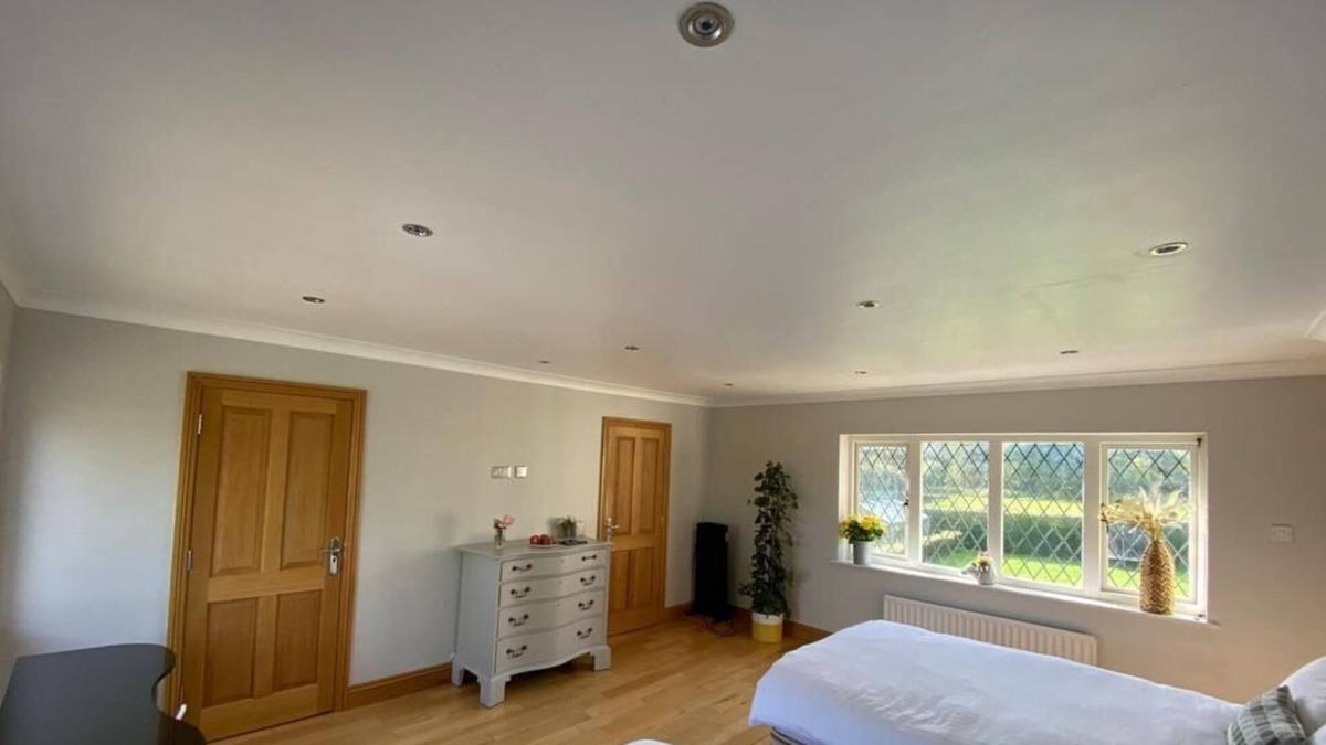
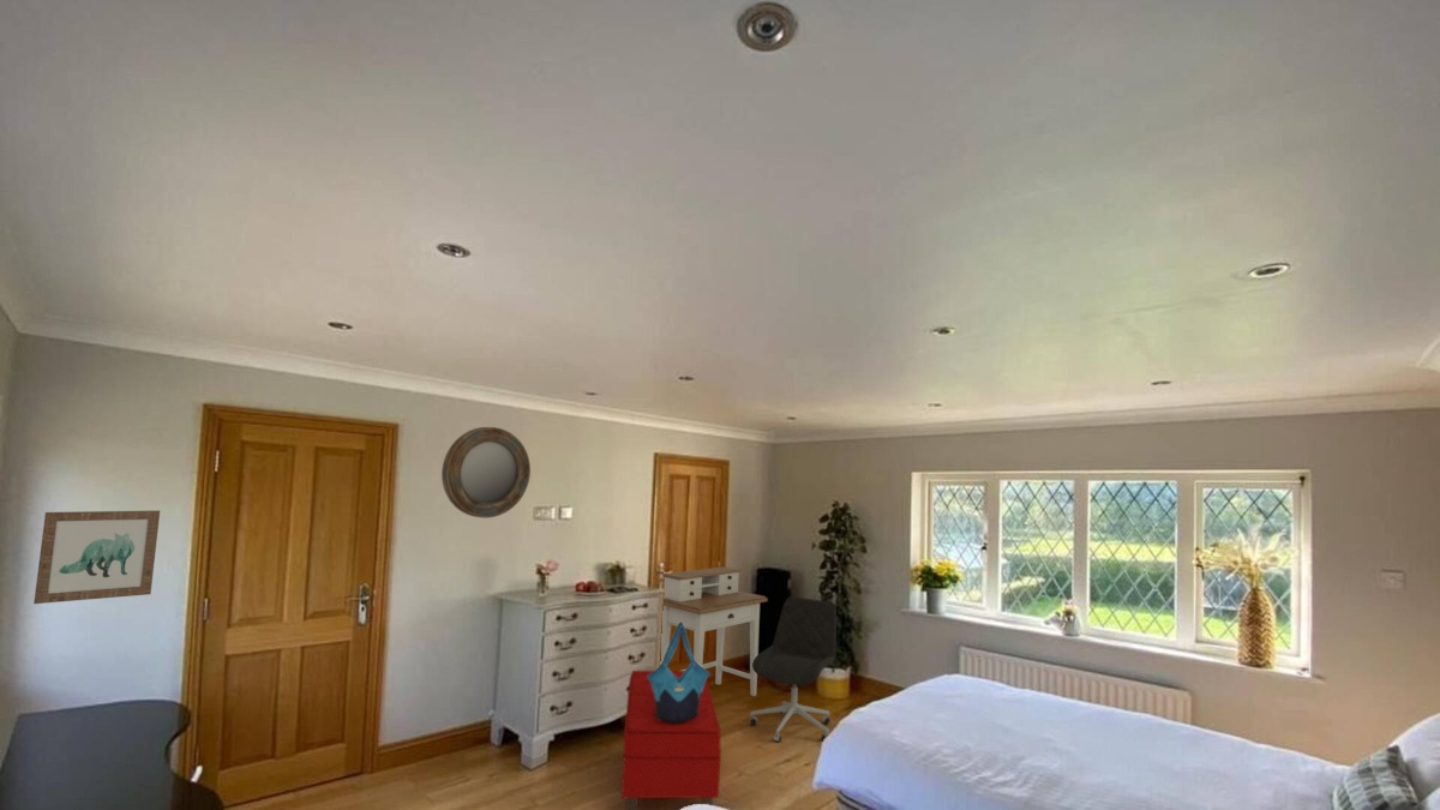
+ desk (716, 636)
+ bench (668, 739)
+ wall art (100, 554)
+ home mirror (487, 472)
+ tote bag (683, 673)
+ office chair (796, 666)
